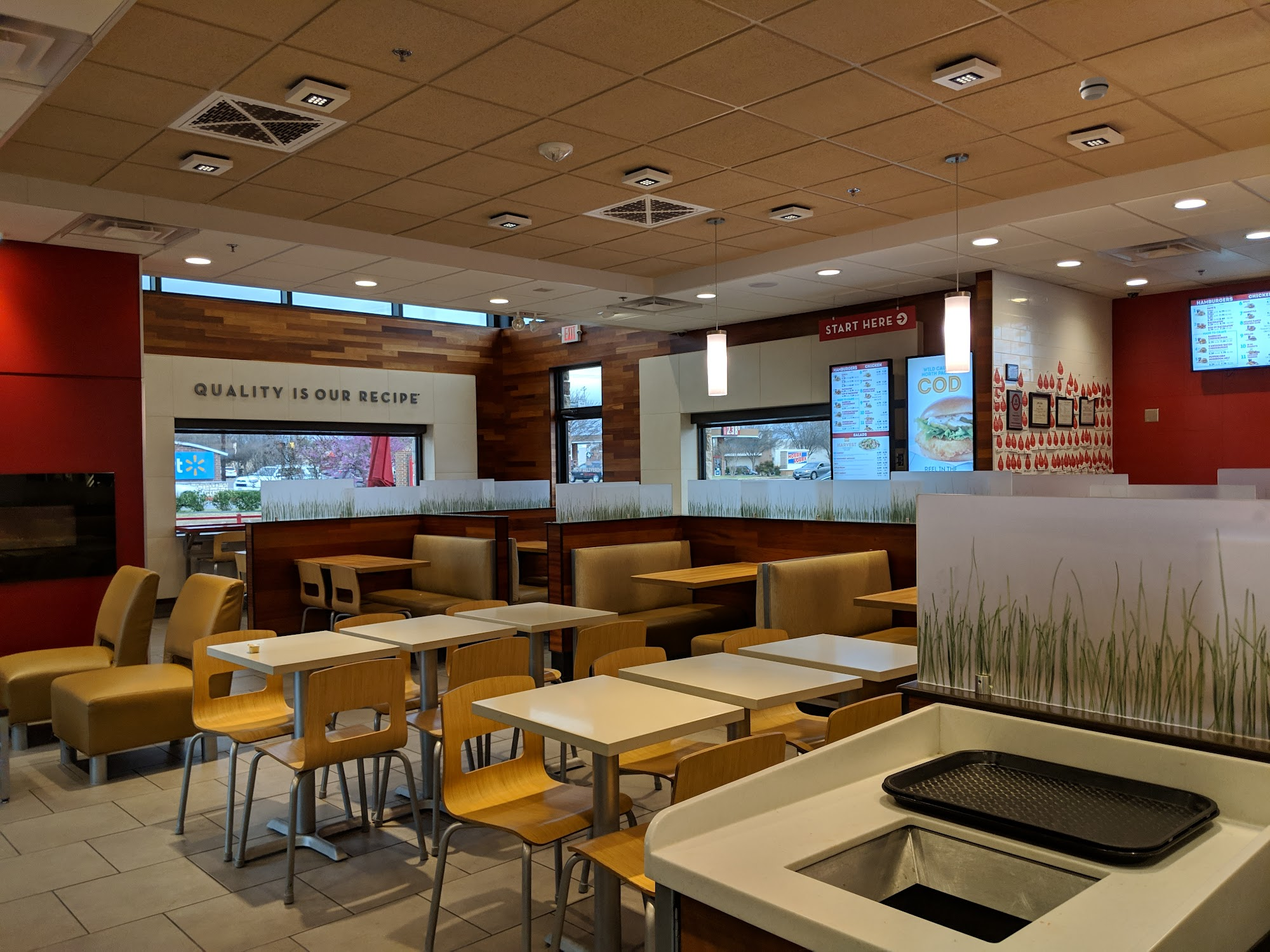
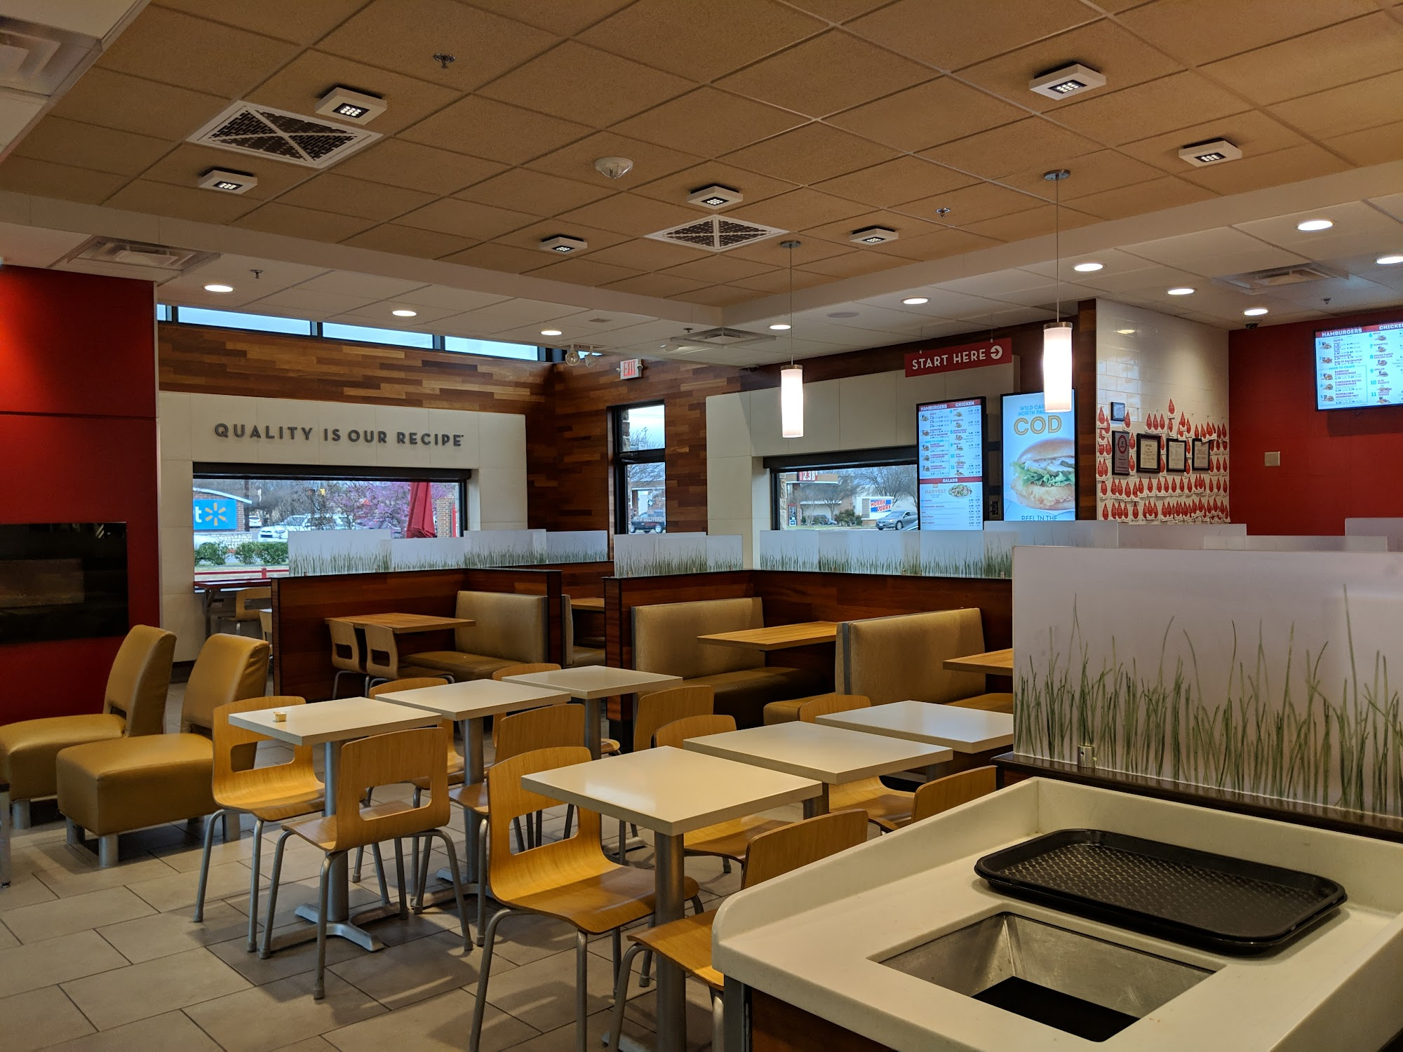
- smoke detector (1093, 89)
